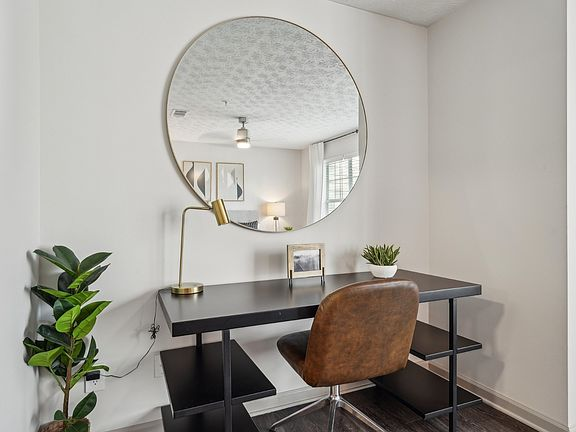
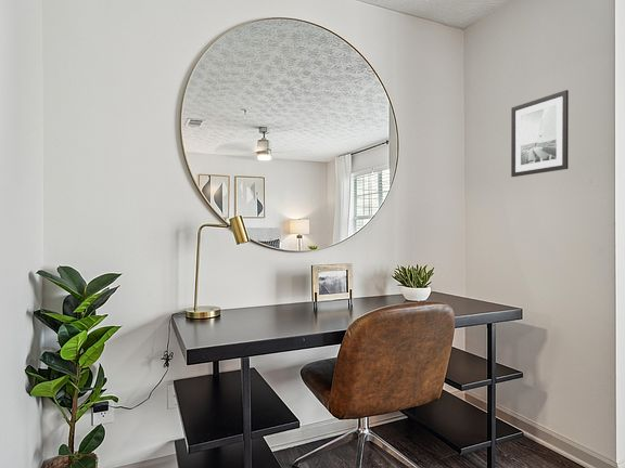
+ wall art (537, 135)
